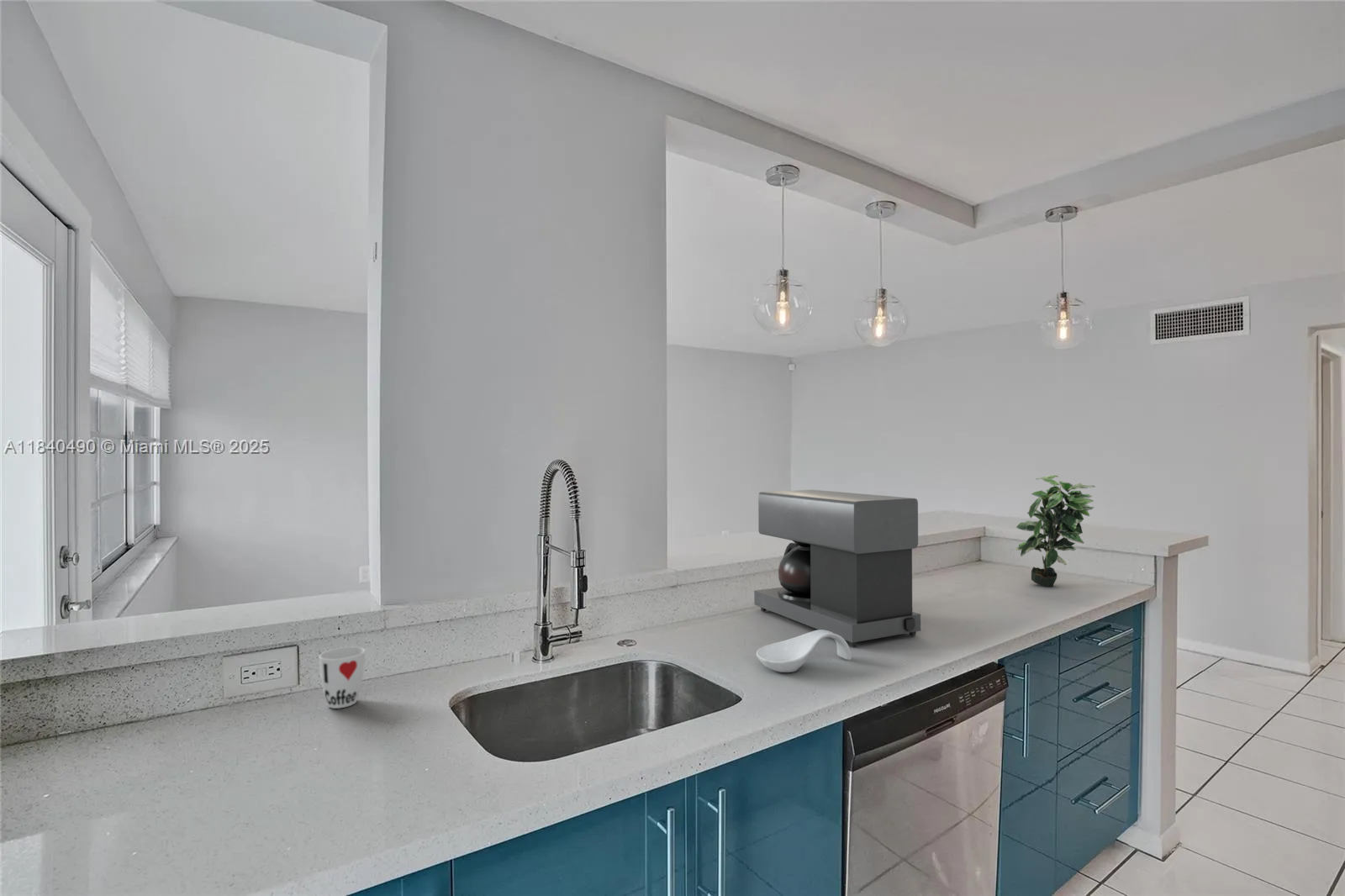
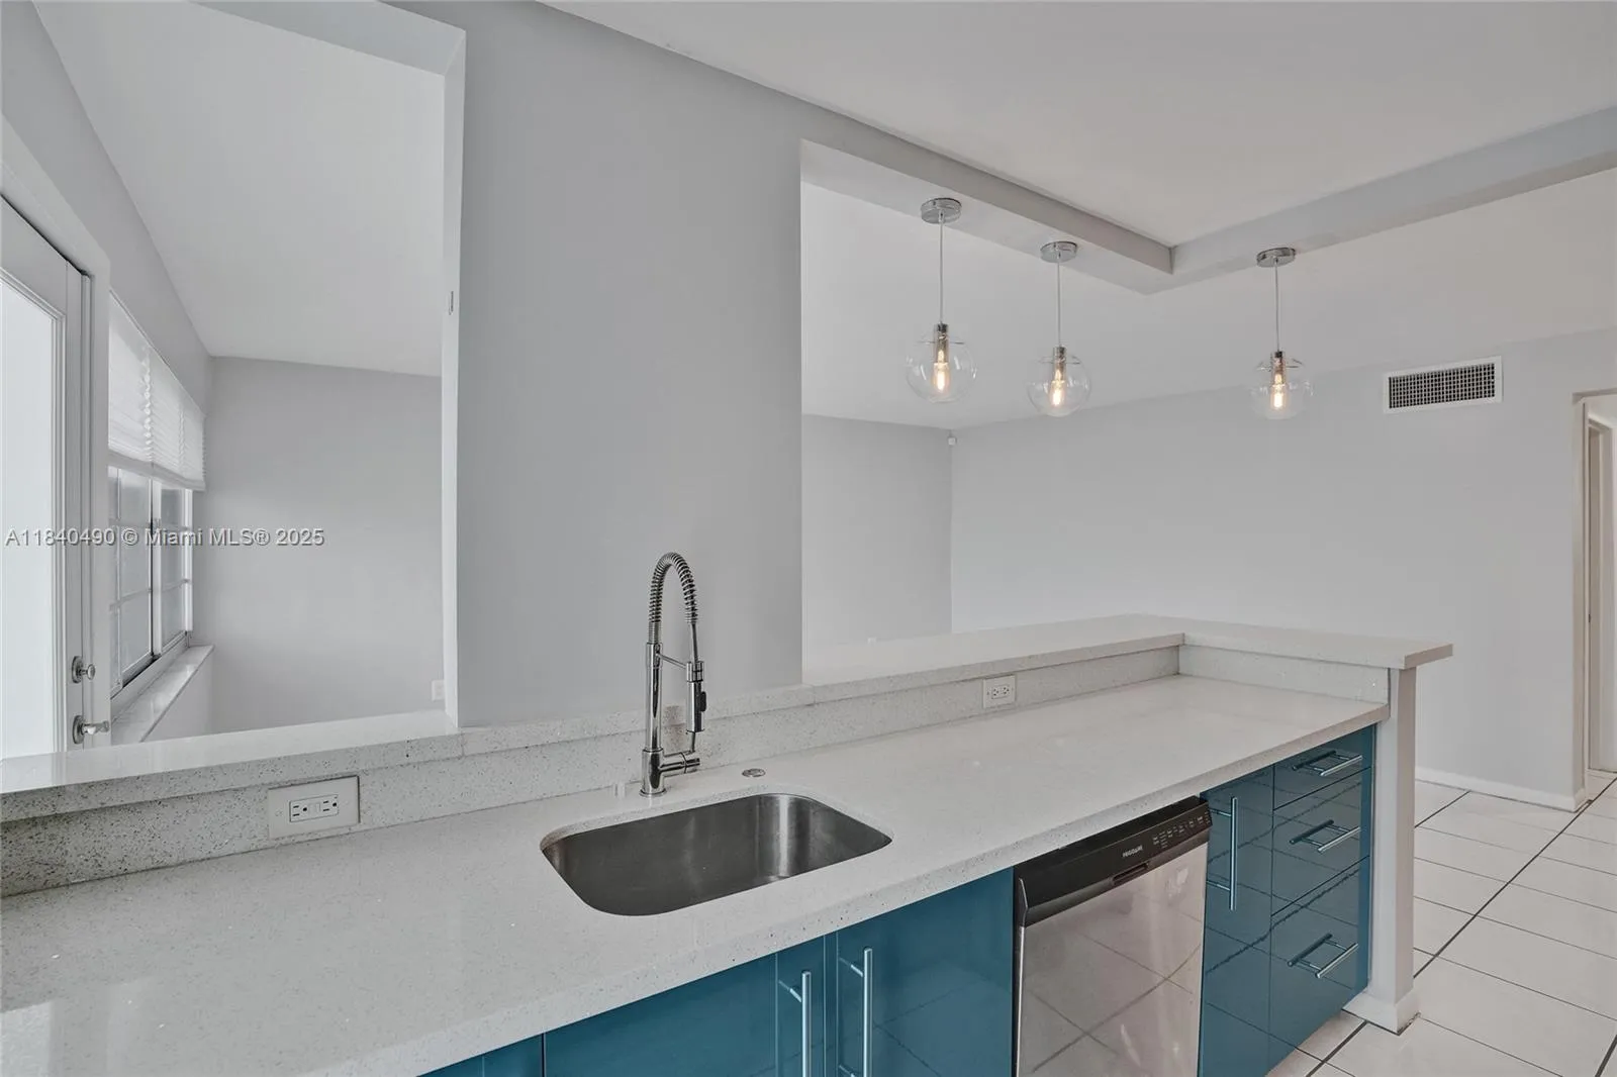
- coffee maker (831, 558)
- spoon rest (804, 649)
- cup (342, 677)
- potted plant (1056, 531)
